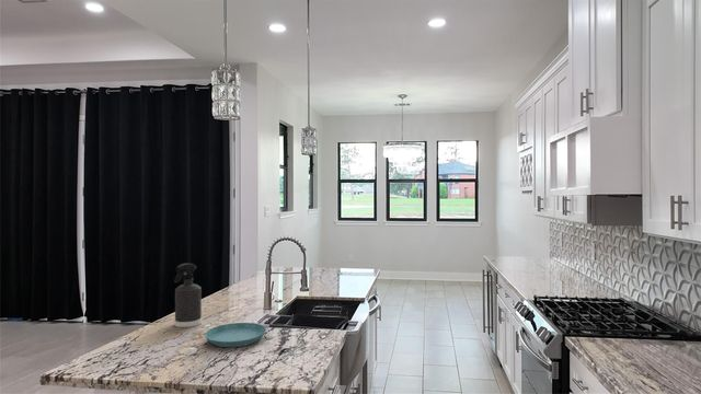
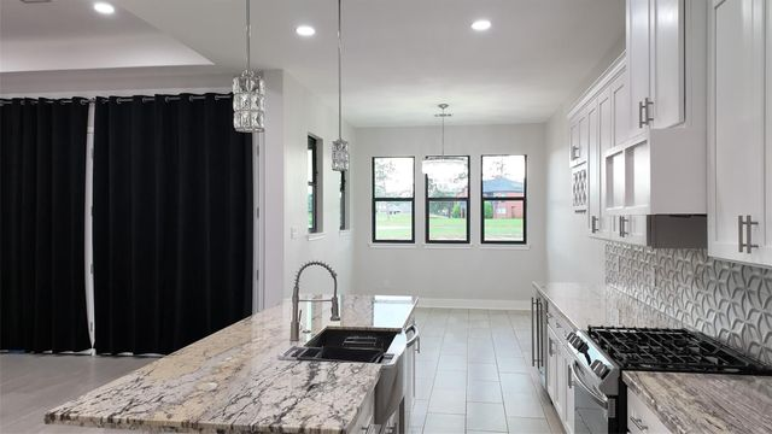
- spray bottle (186, 293)
- saucer (235, 335)
